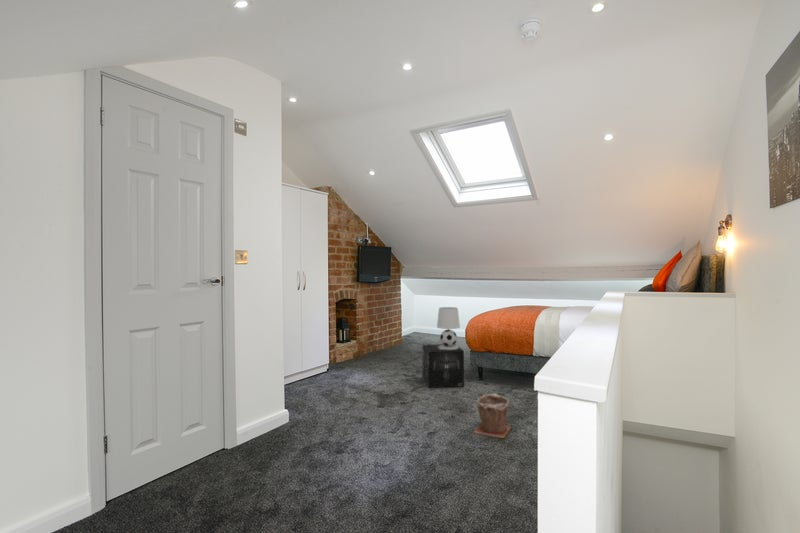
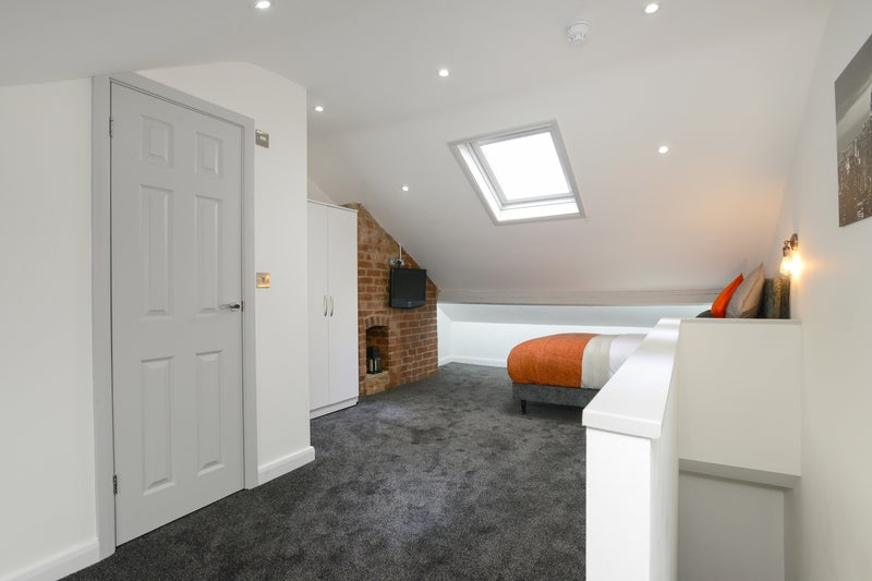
- cardboard box (442, 364)
- table lamp (448, 327)
- plant pot (492, 414)
